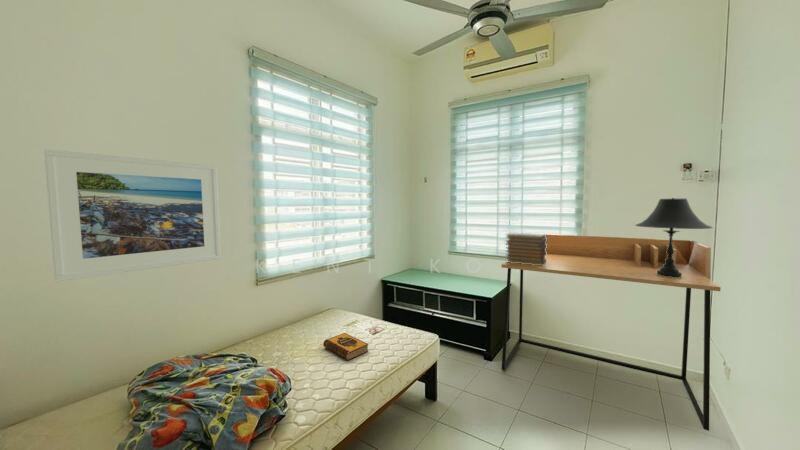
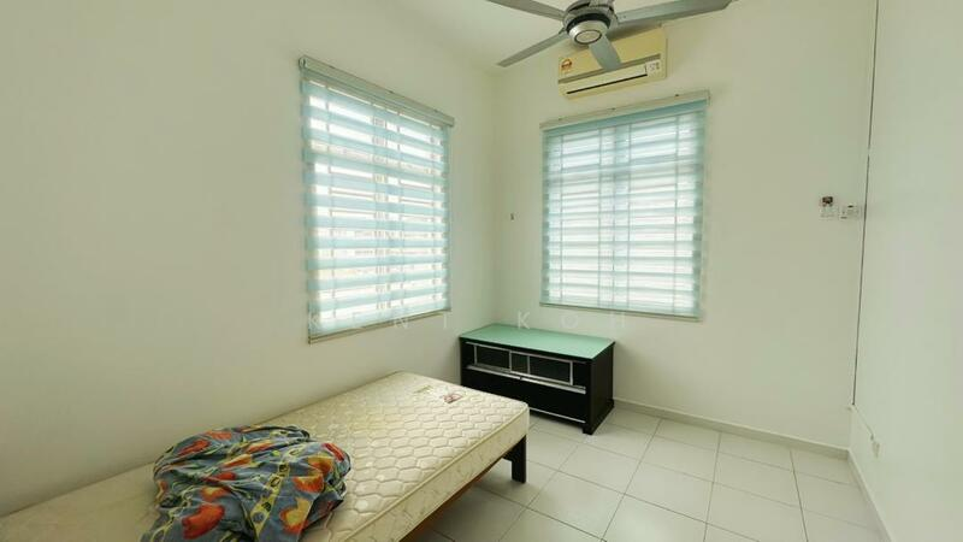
- hardback book (345, 345)
- book stack (525, 247)
- table lamp (670, 236)
- desk (593, 277)
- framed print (148, 214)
